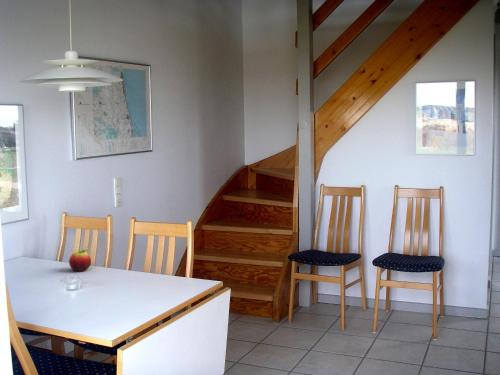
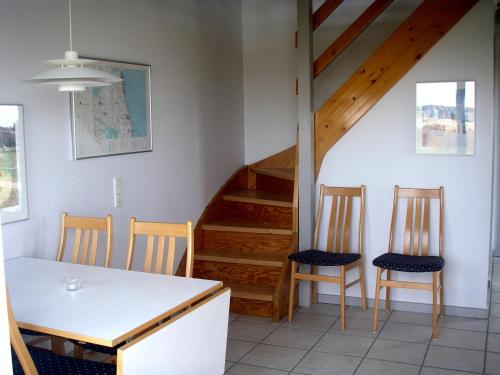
- fruit (80, 260)
